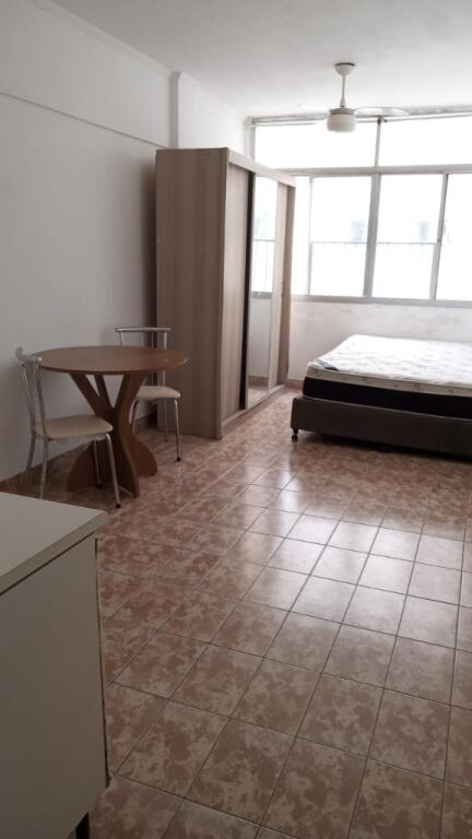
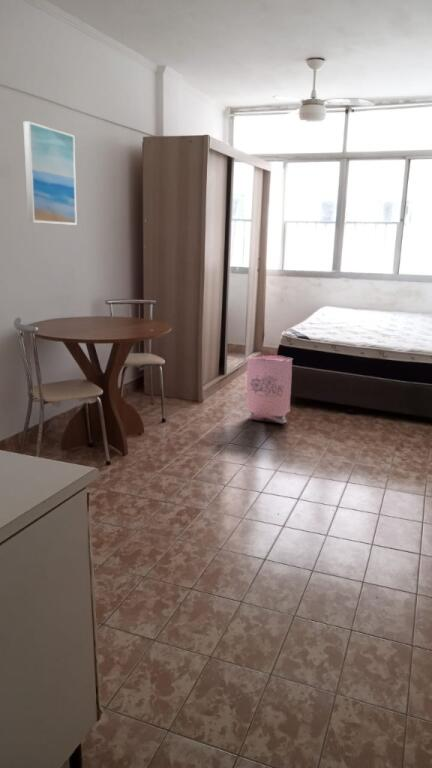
+ bag (268, 388)
+ wall art (52, 177)
